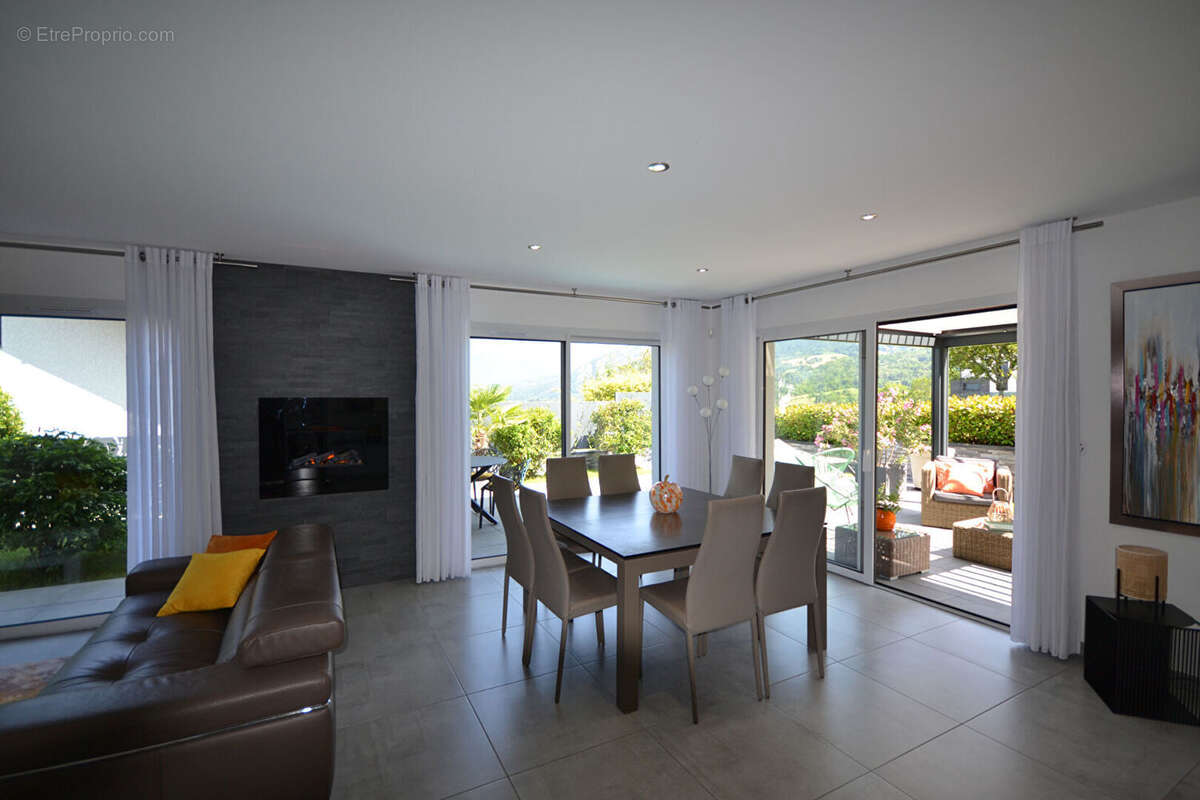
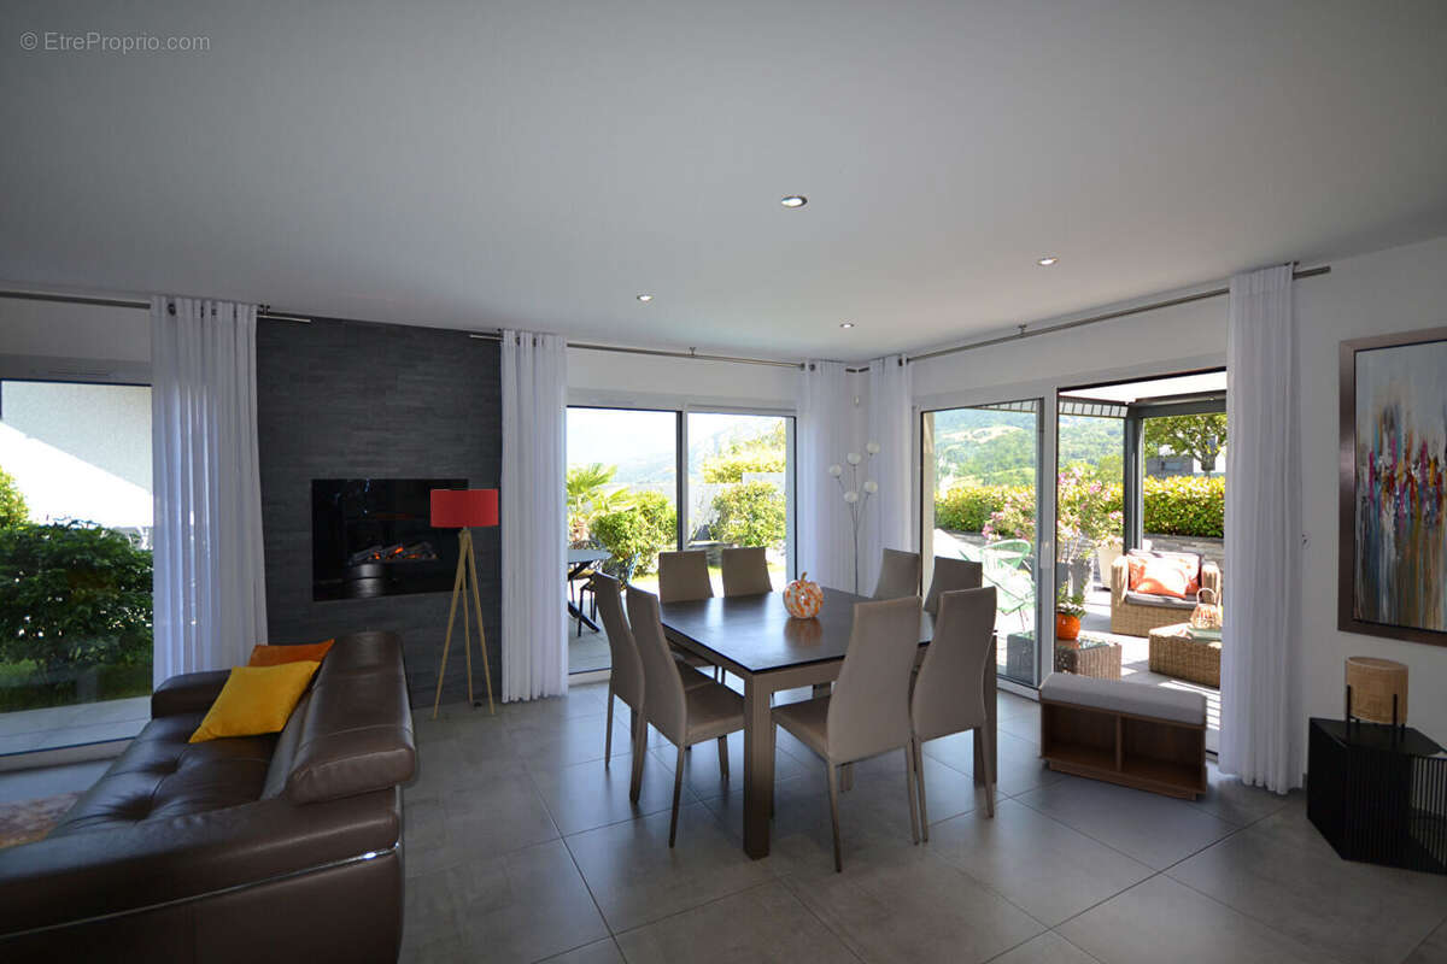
+ bench (1120, 730)
+ floor lamp (465, 600)
